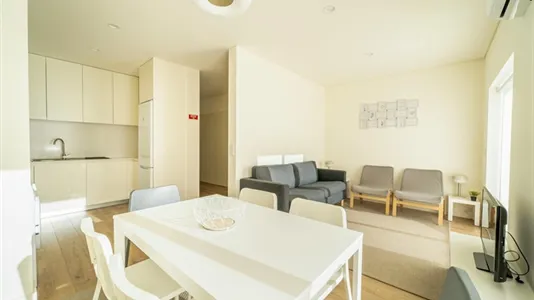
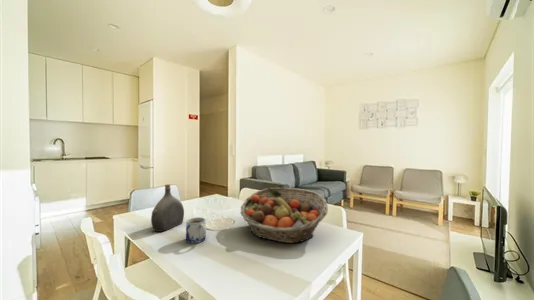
+ mug (197, 230)
+ fruit basket (282, 212)
+ water jug (168, 205)
